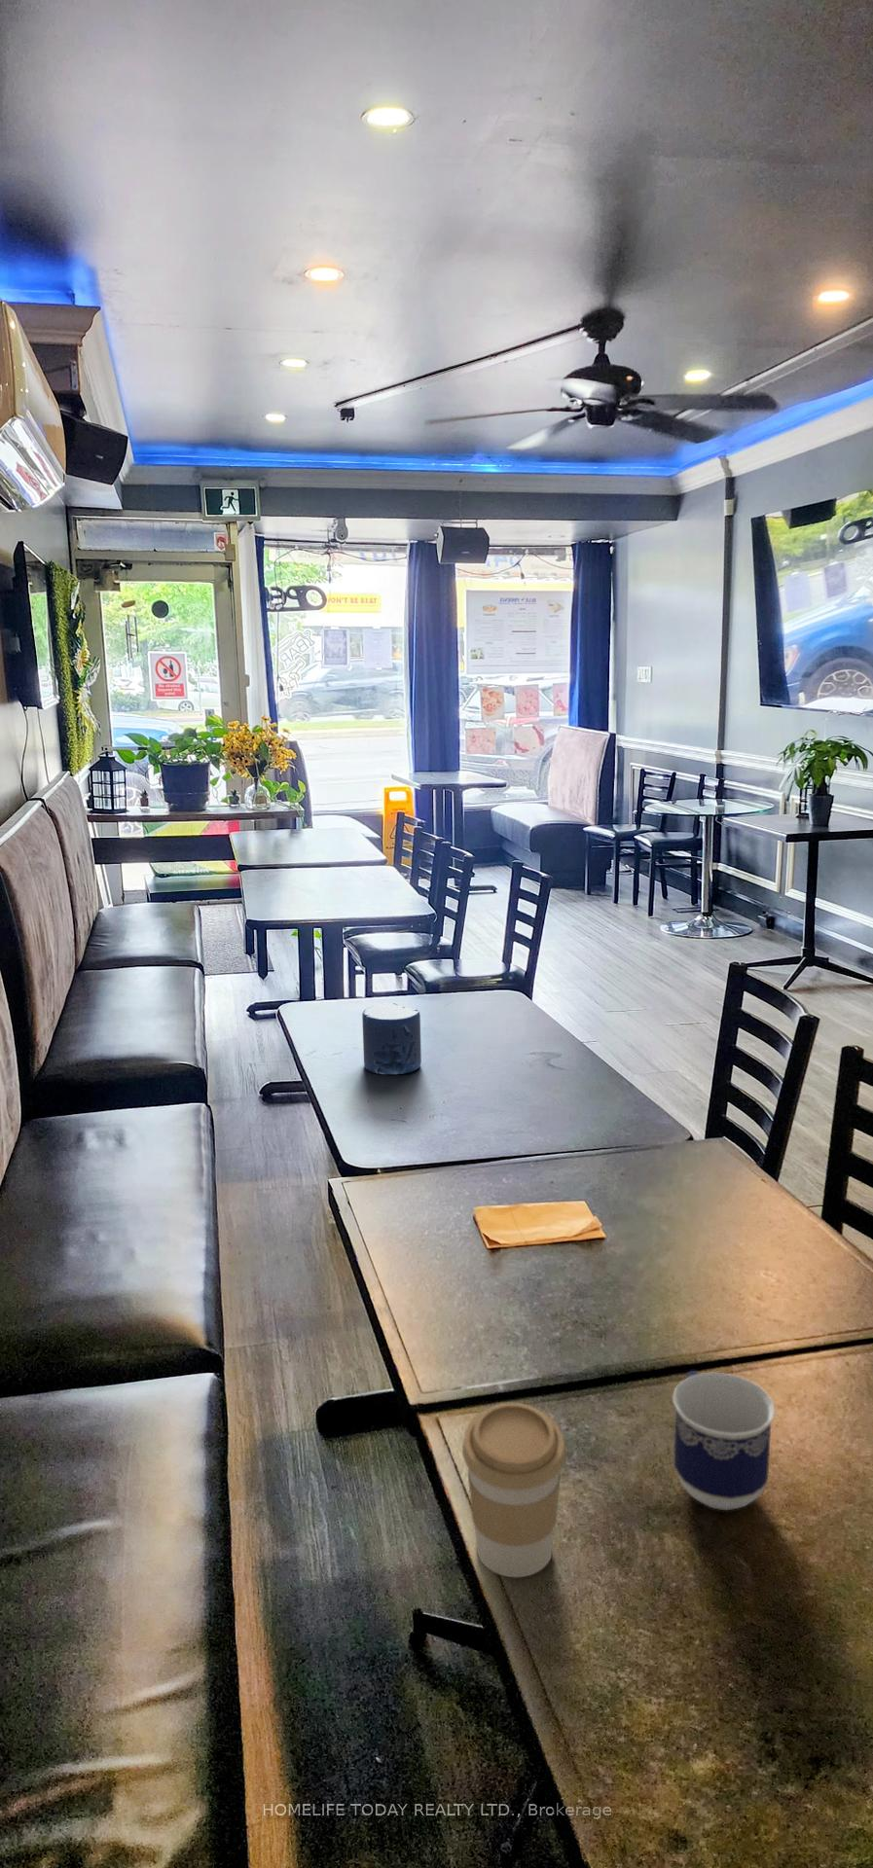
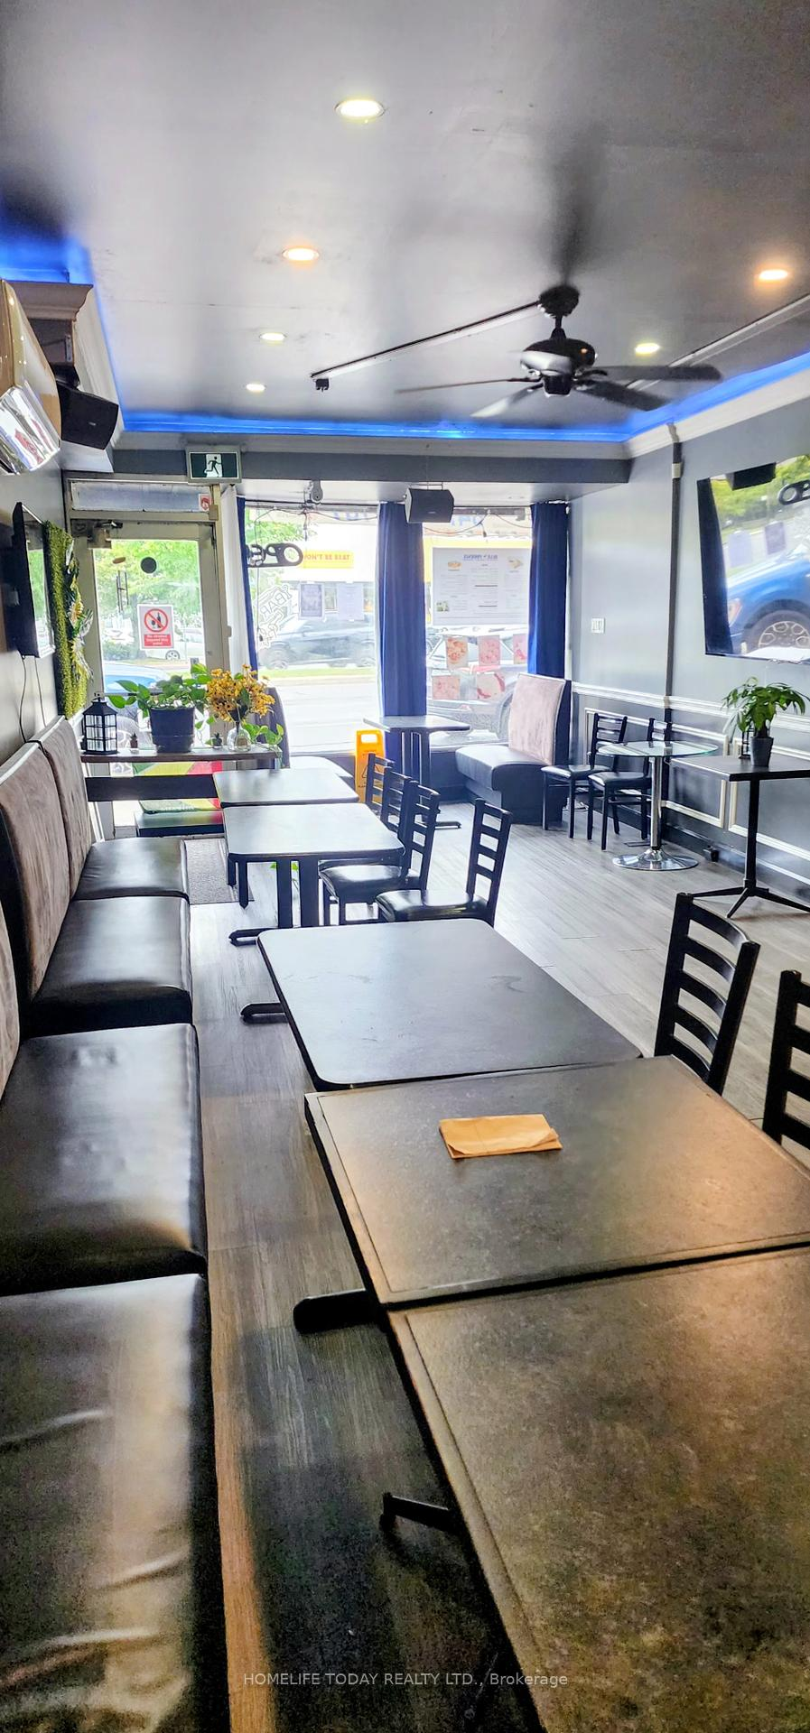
- candle (392, 1038)
- coffee cup (513, 1488)
- cup (715, 1437)
